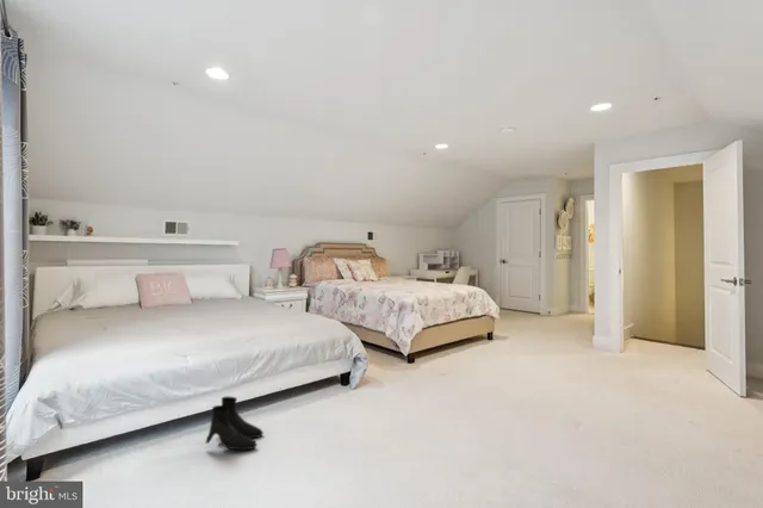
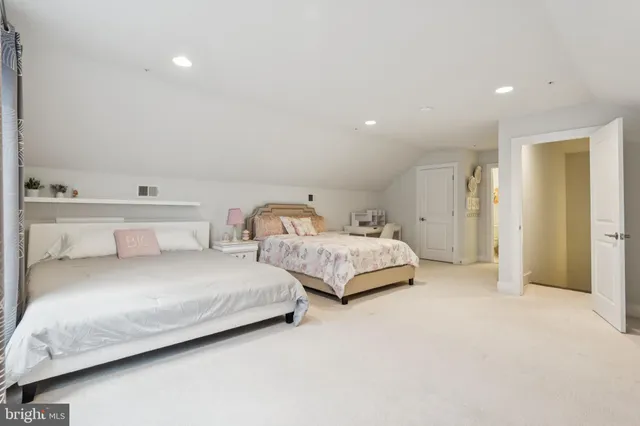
- boots (235, 420)
